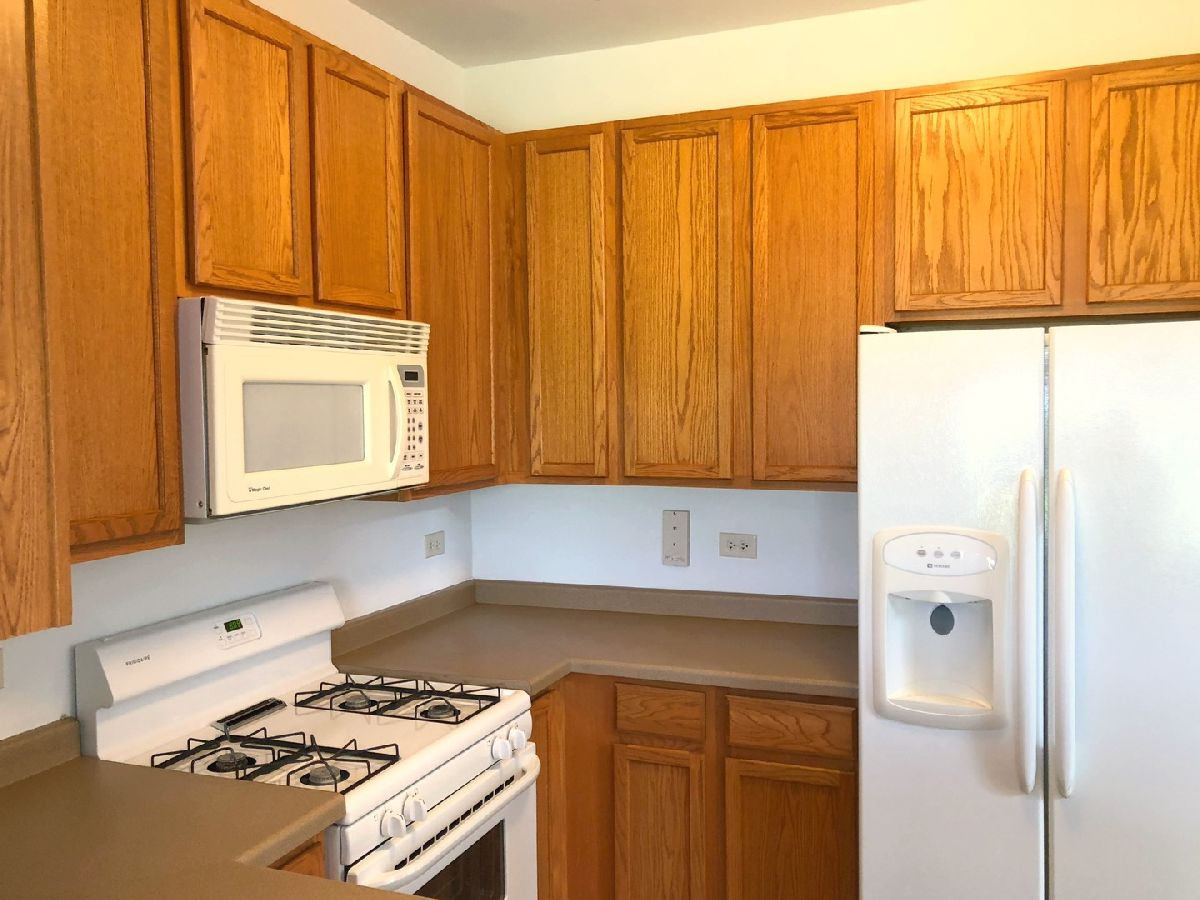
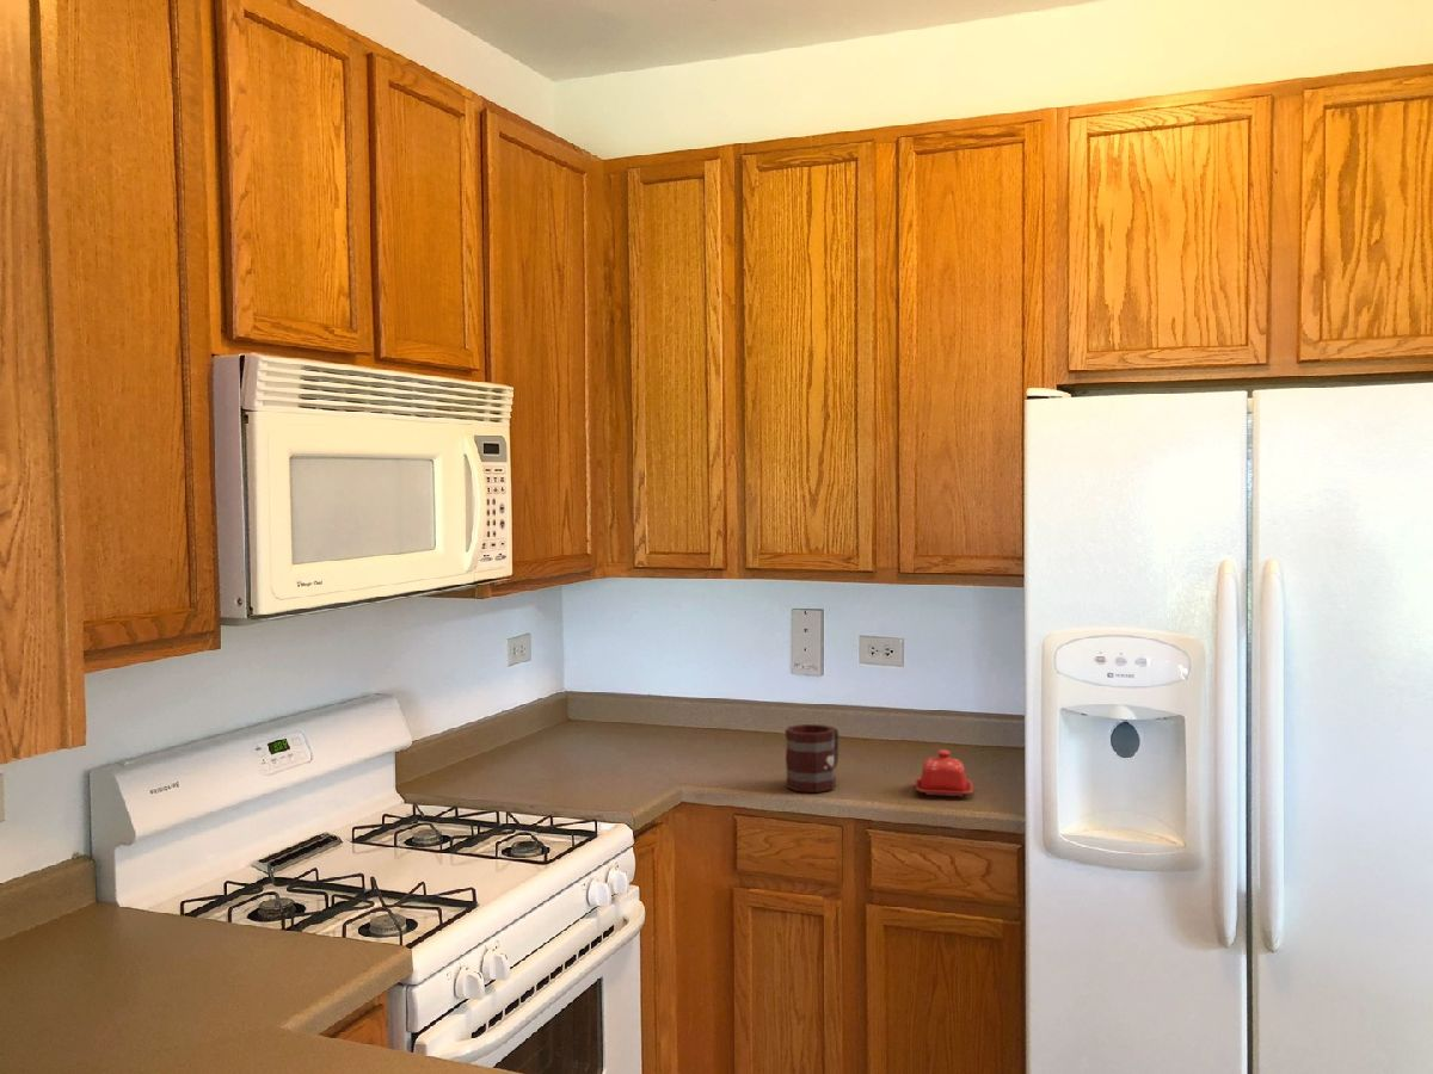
+ mug (817, 755)
+ butter dish (943, 770)
